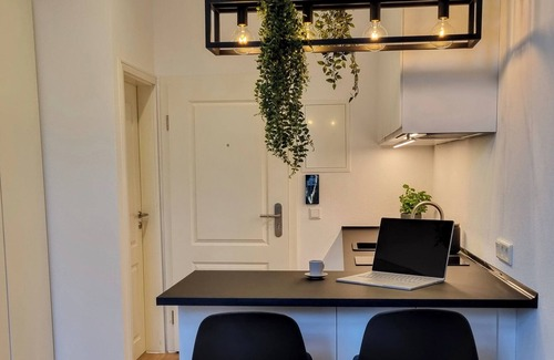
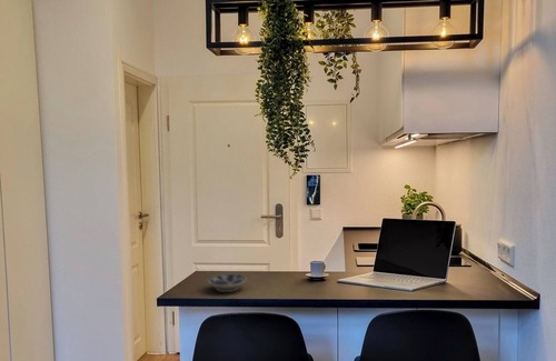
+ bowl (227, 283)
